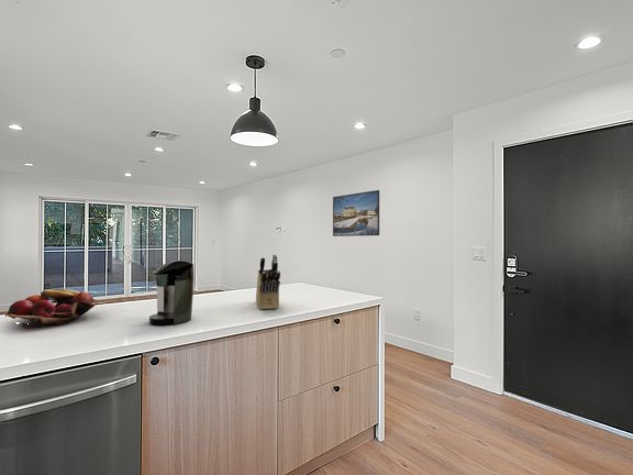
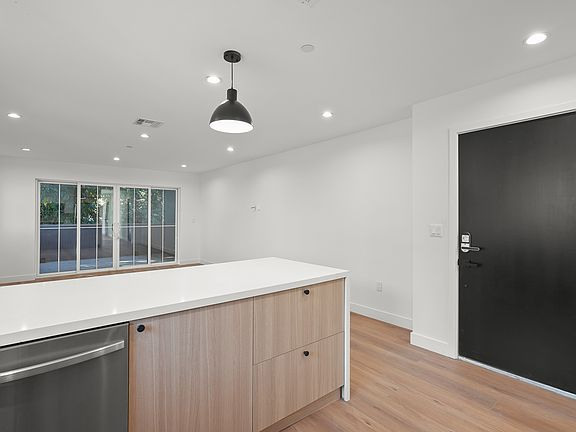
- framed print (354, 214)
- fruit basket (54, 306)
- knife block (267, 279)
- coffee maker (168, 288)
